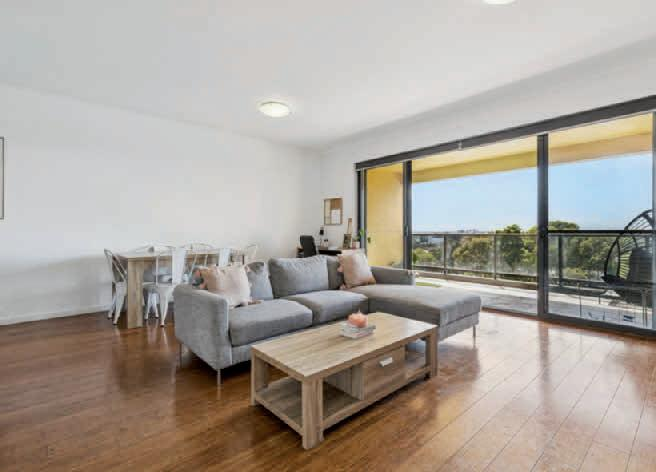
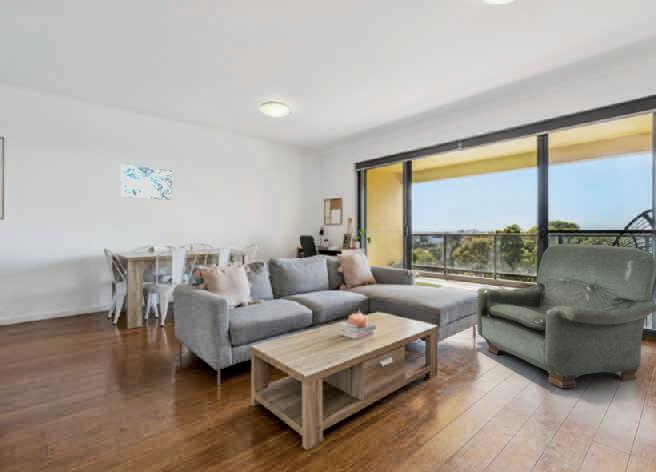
+ wall art (147, 183)
+ armchair (559, 303)
